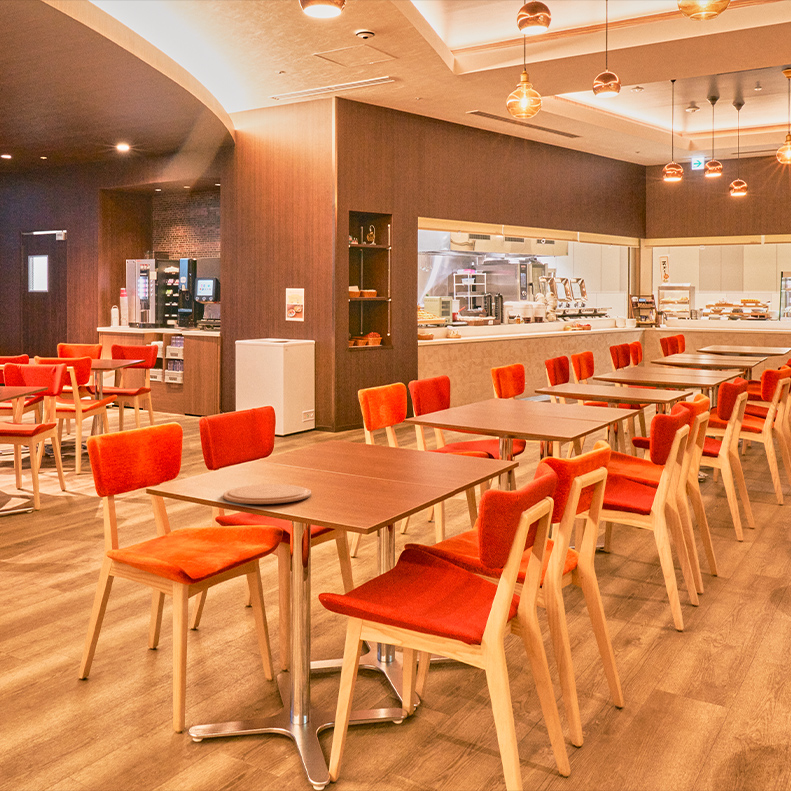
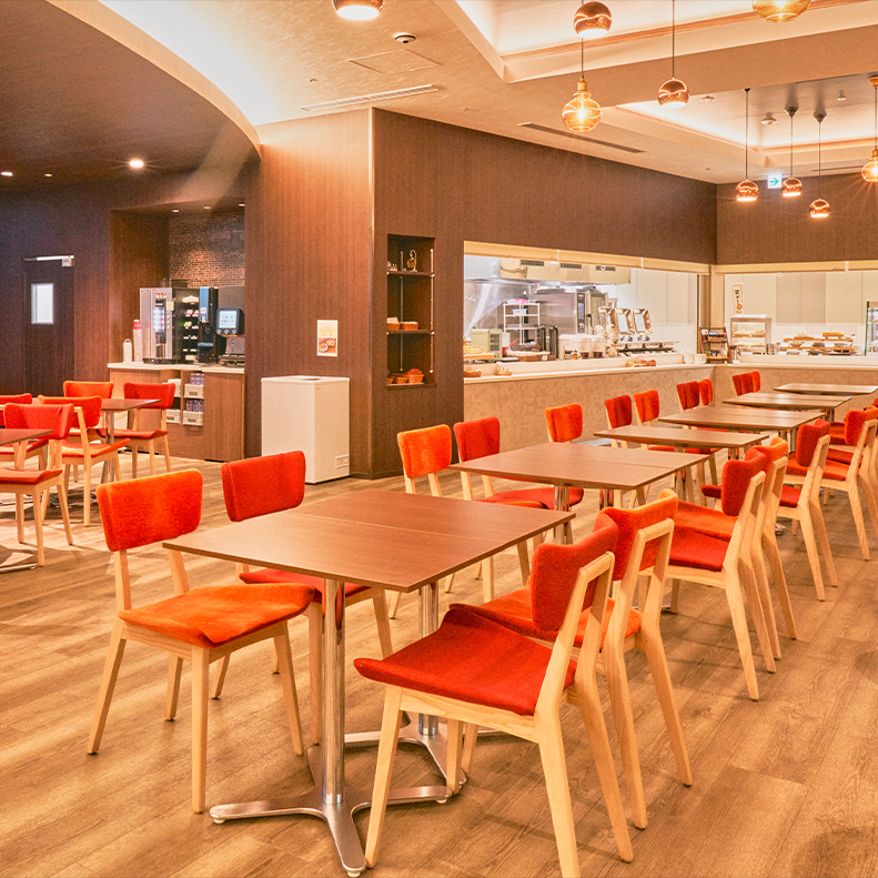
- plate (267, 493)
